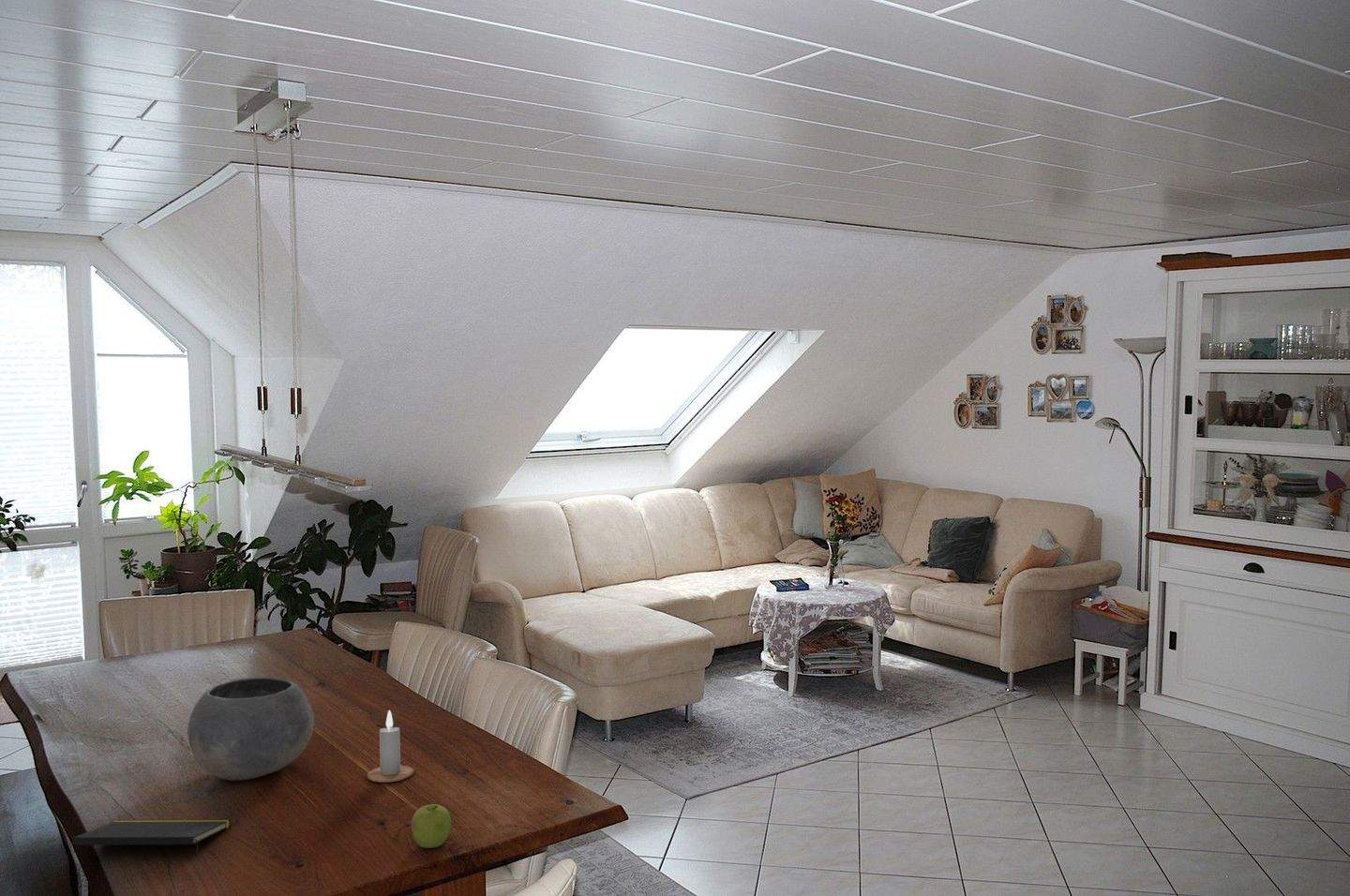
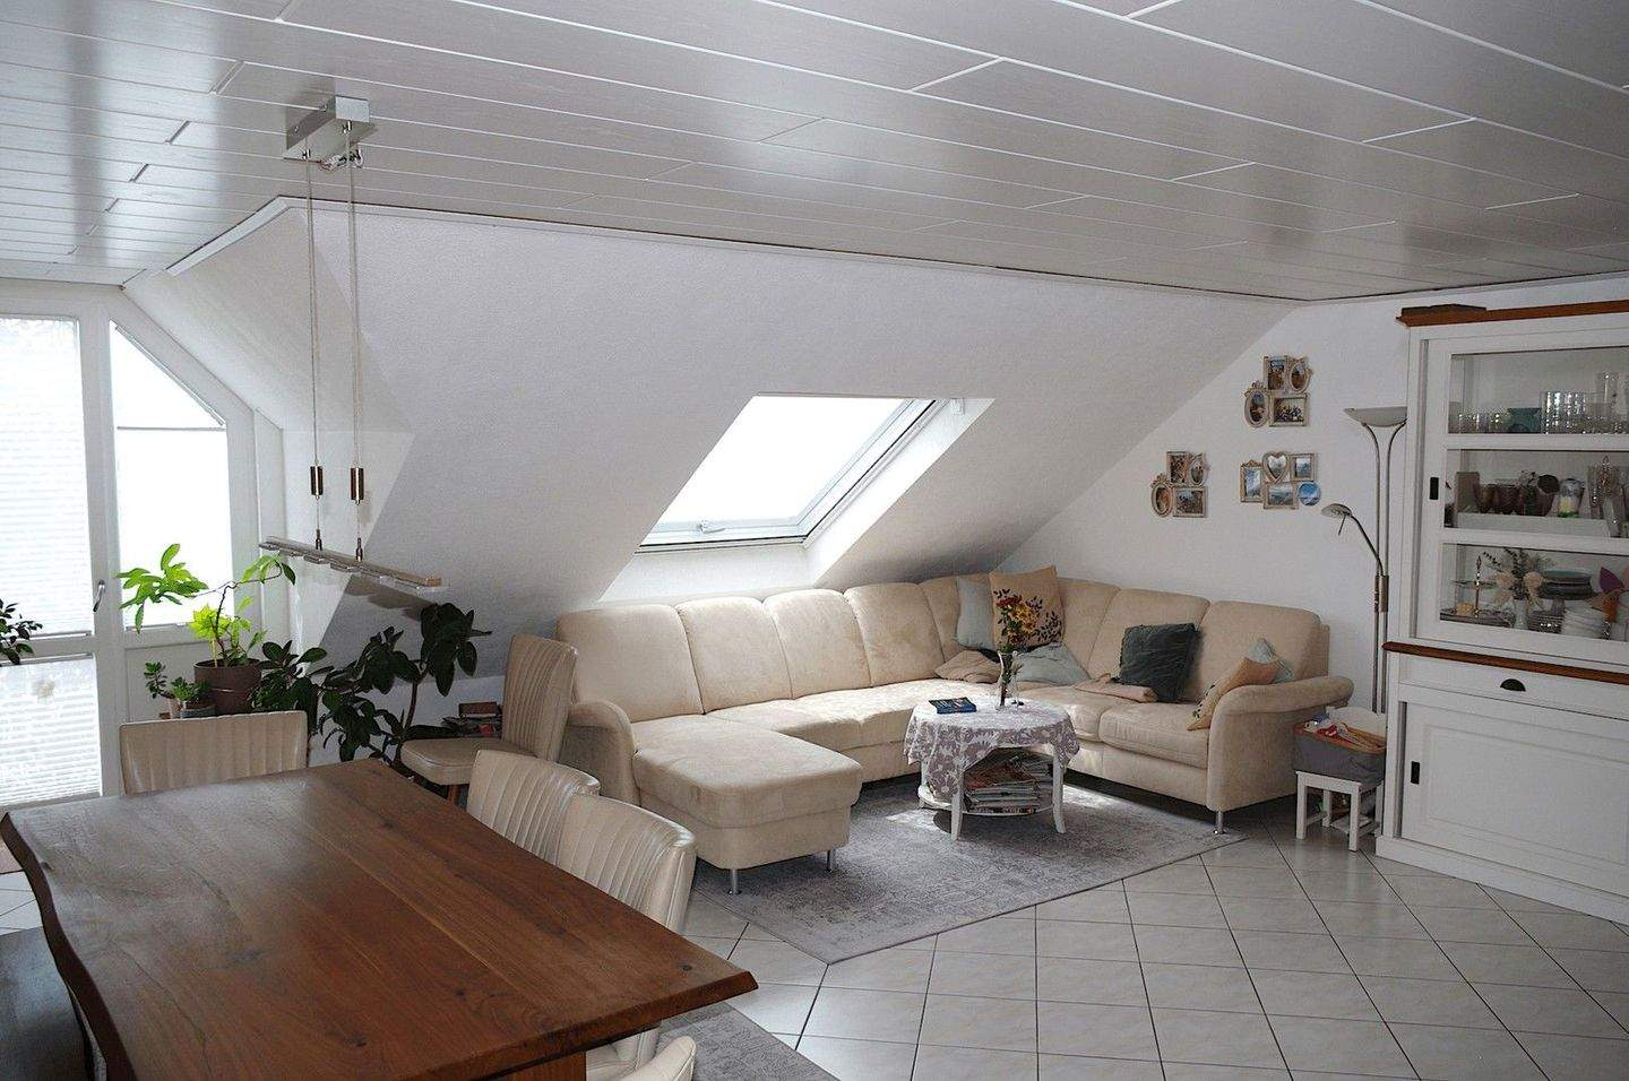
- notepad (155, 831)
- fruit (431, 824)
- candle (389, 741)
- bowl (252, 728)
